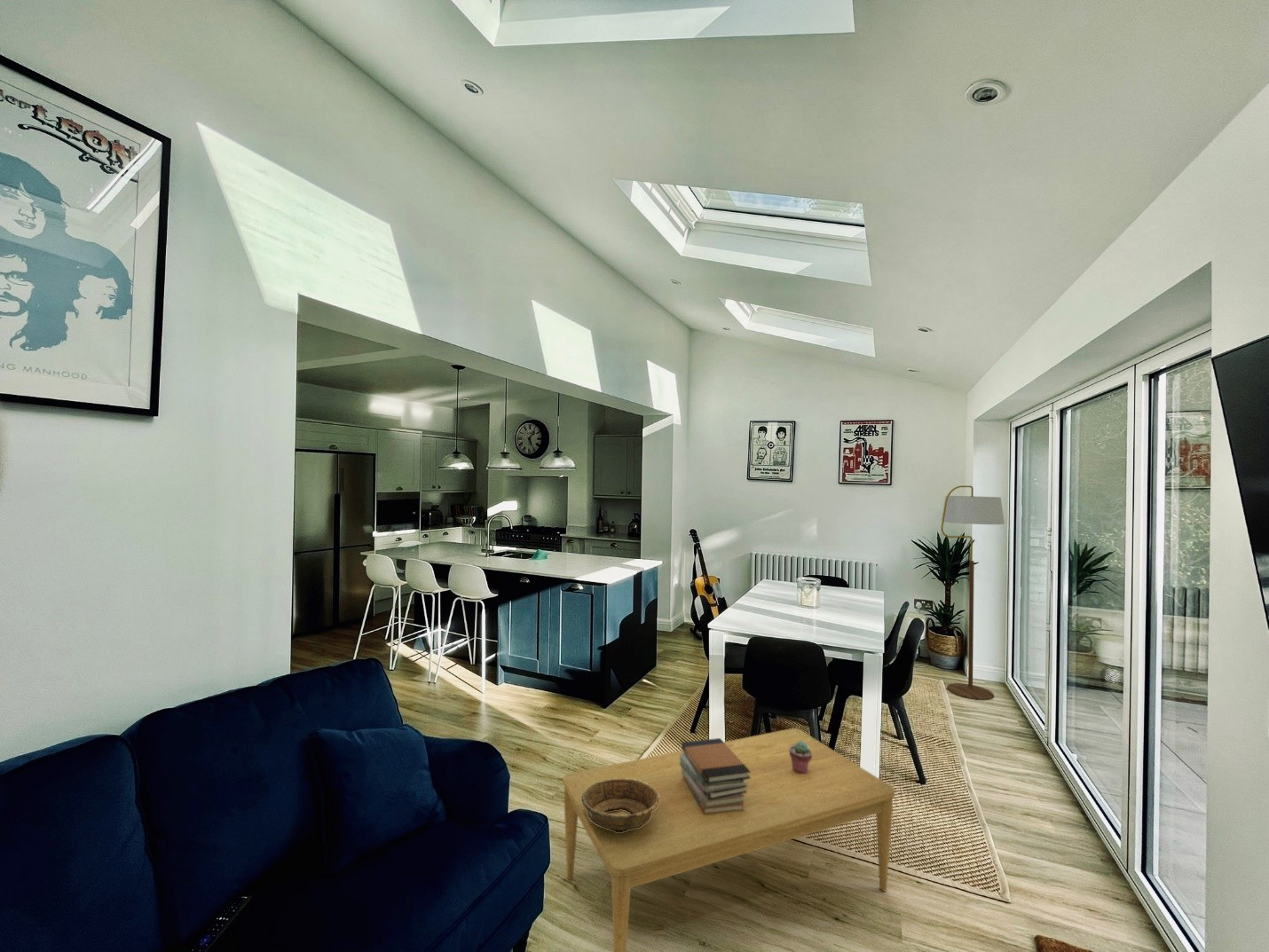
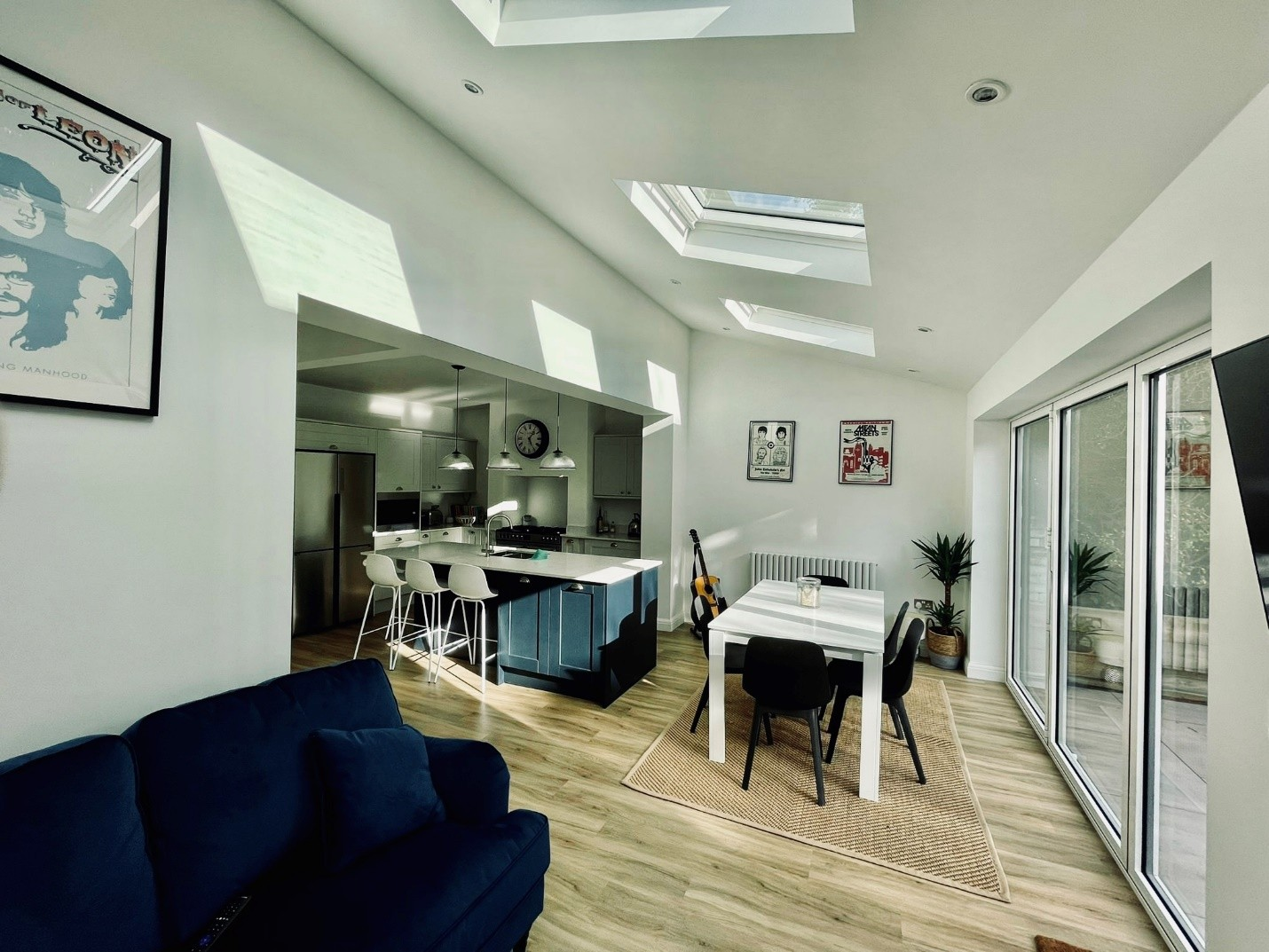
- decorative bowl (619, 806)
- coffee table (726, 832)
- potted succulent (800, 755)
- book stack (713, 773)
- floor lamp (969, 588)
